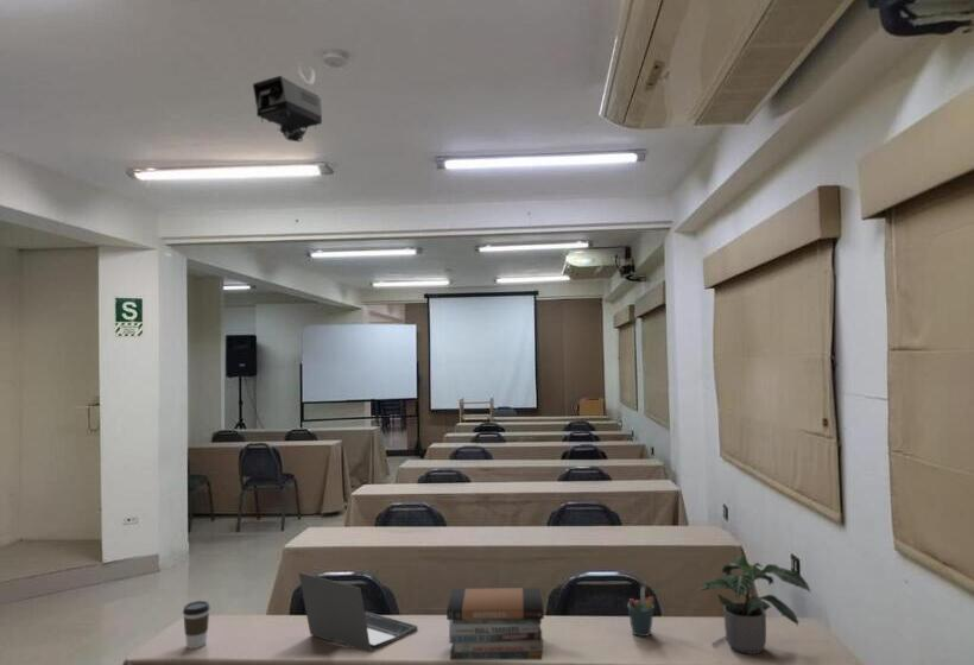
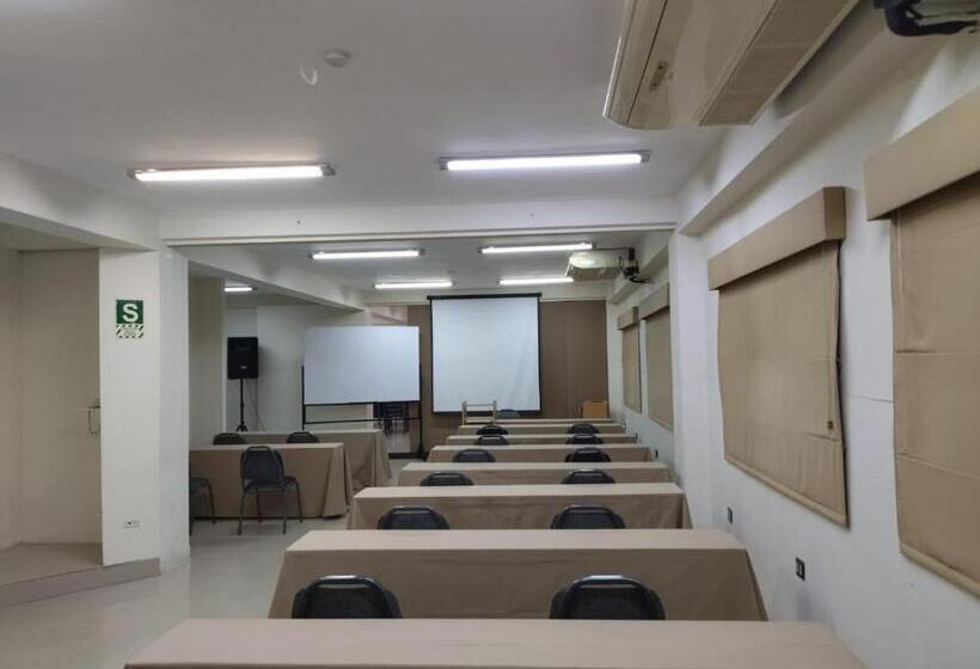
- laptop (359, 601)
- potted plant (752, 603)
- book stack (495, 622)
- coffee cup (196, 625)
- pen holder (640, 612)
- projector (287, 110)
